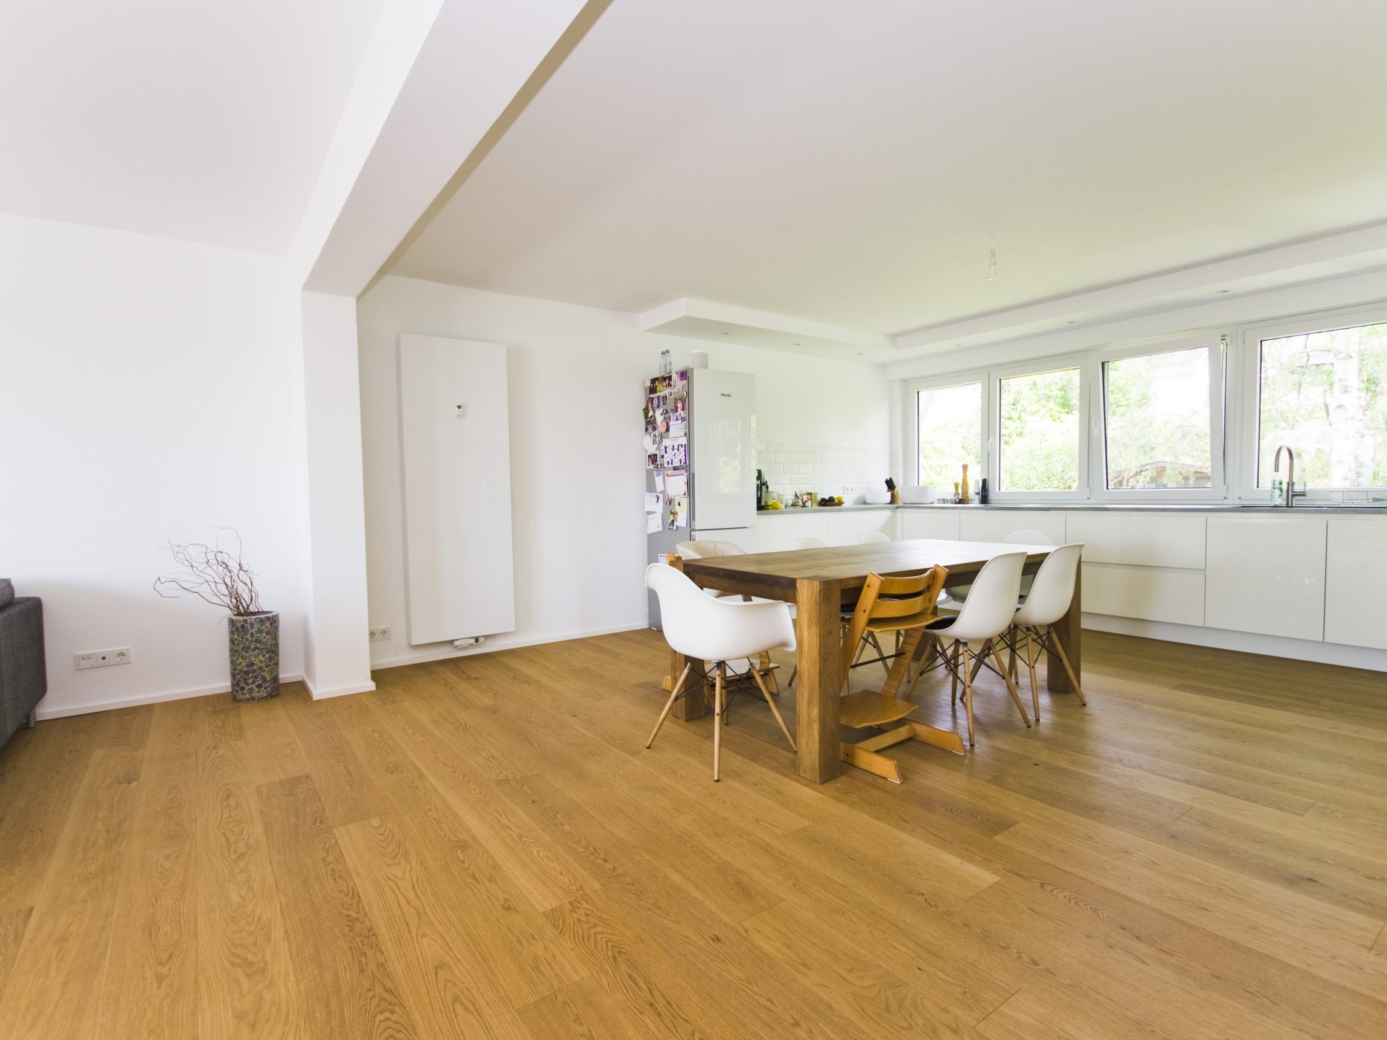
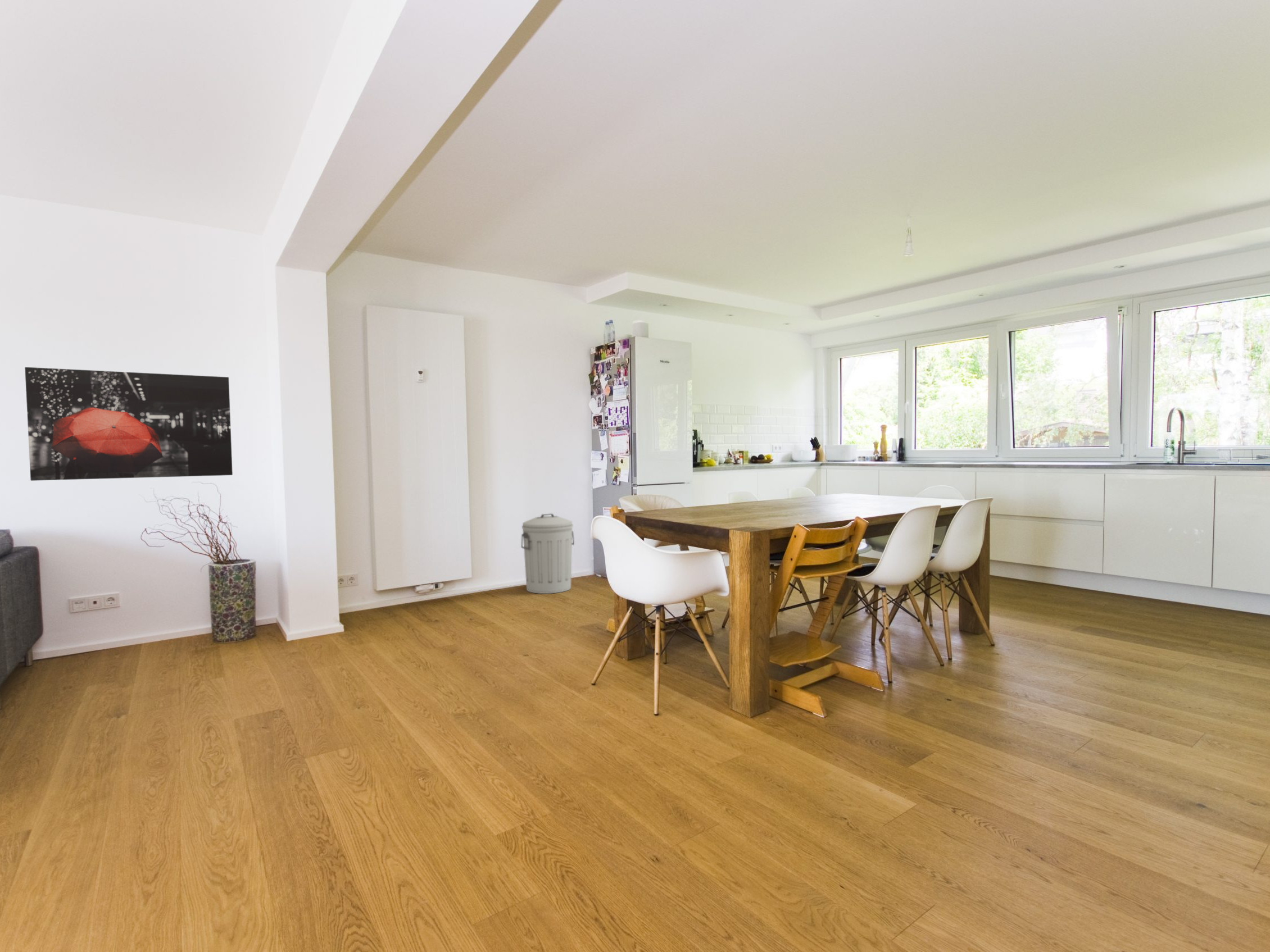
+ trash can (548, 551)
+ wall art (137, 425)
